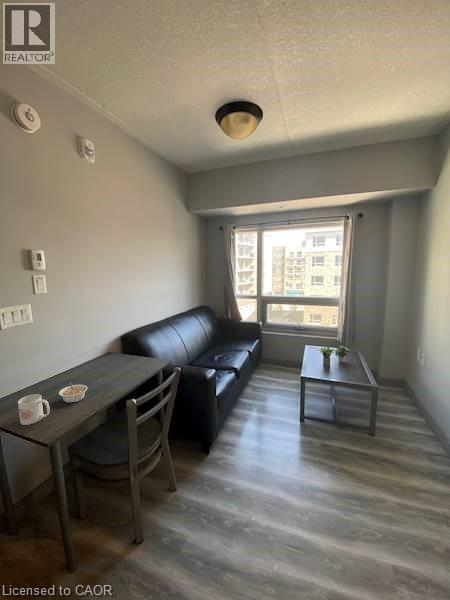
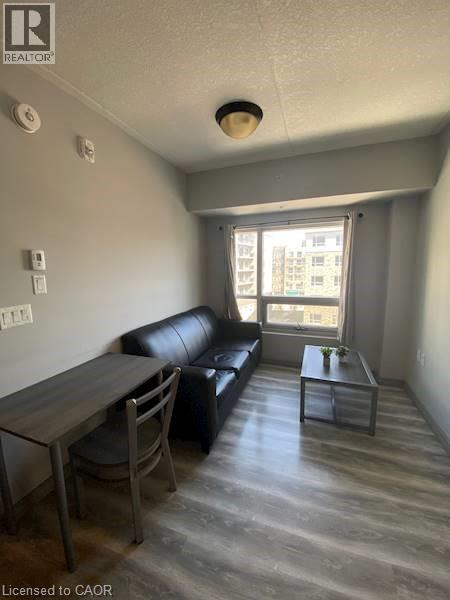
- legume (72, 393)
- mug (35, 408)
